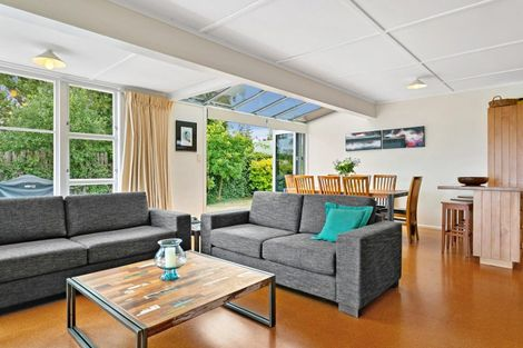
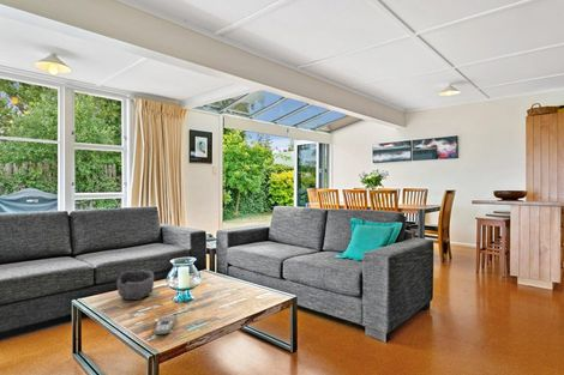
+ bowl (136, 284)
+ remote control (164, 325)
